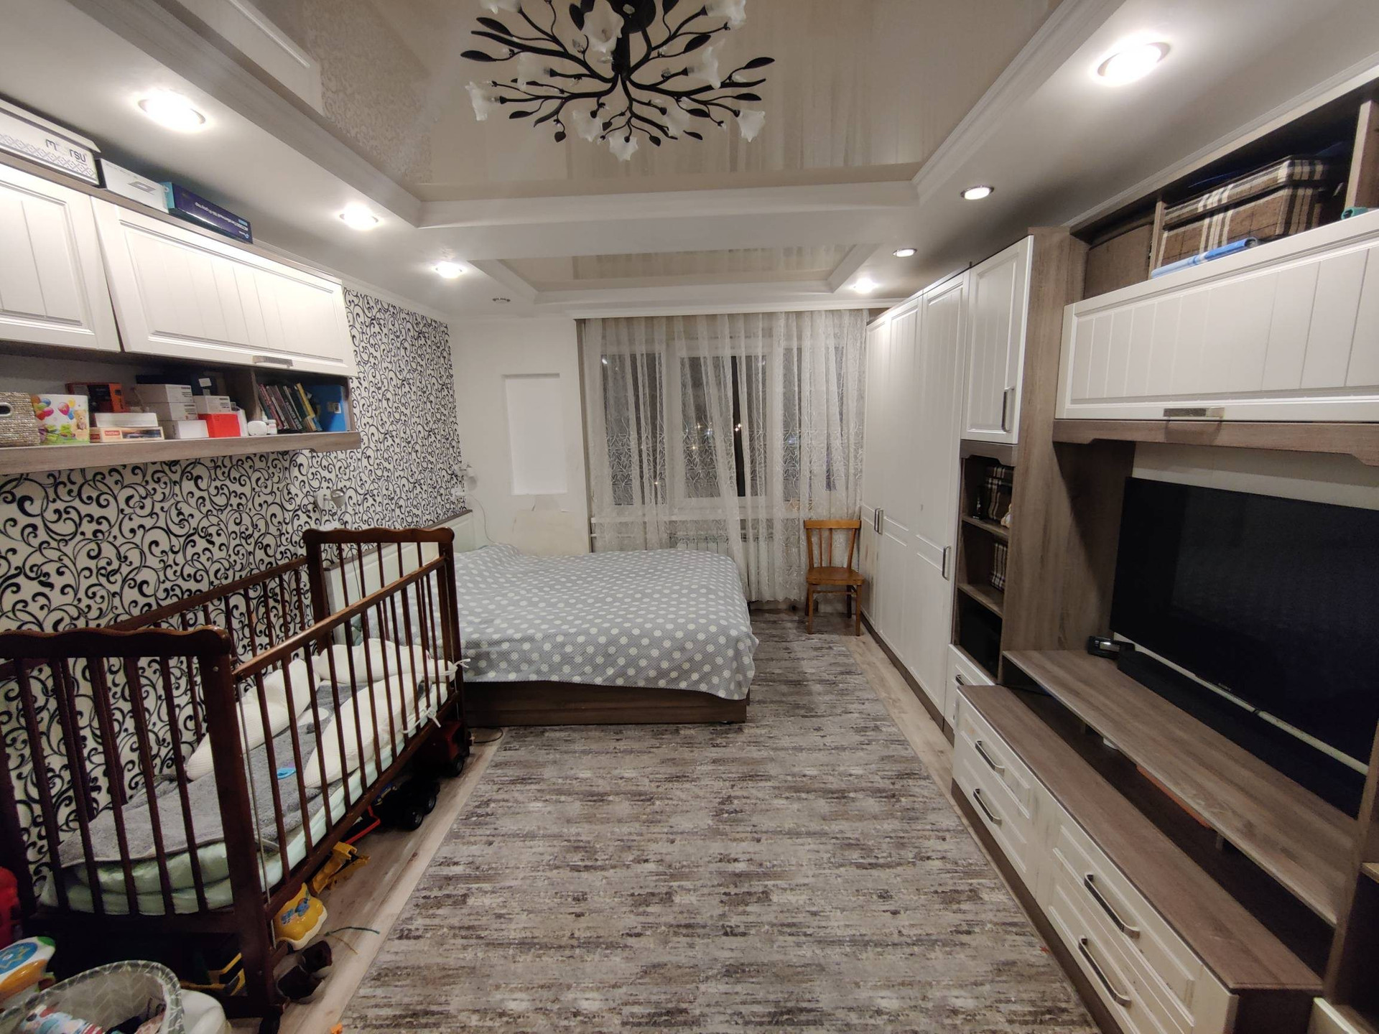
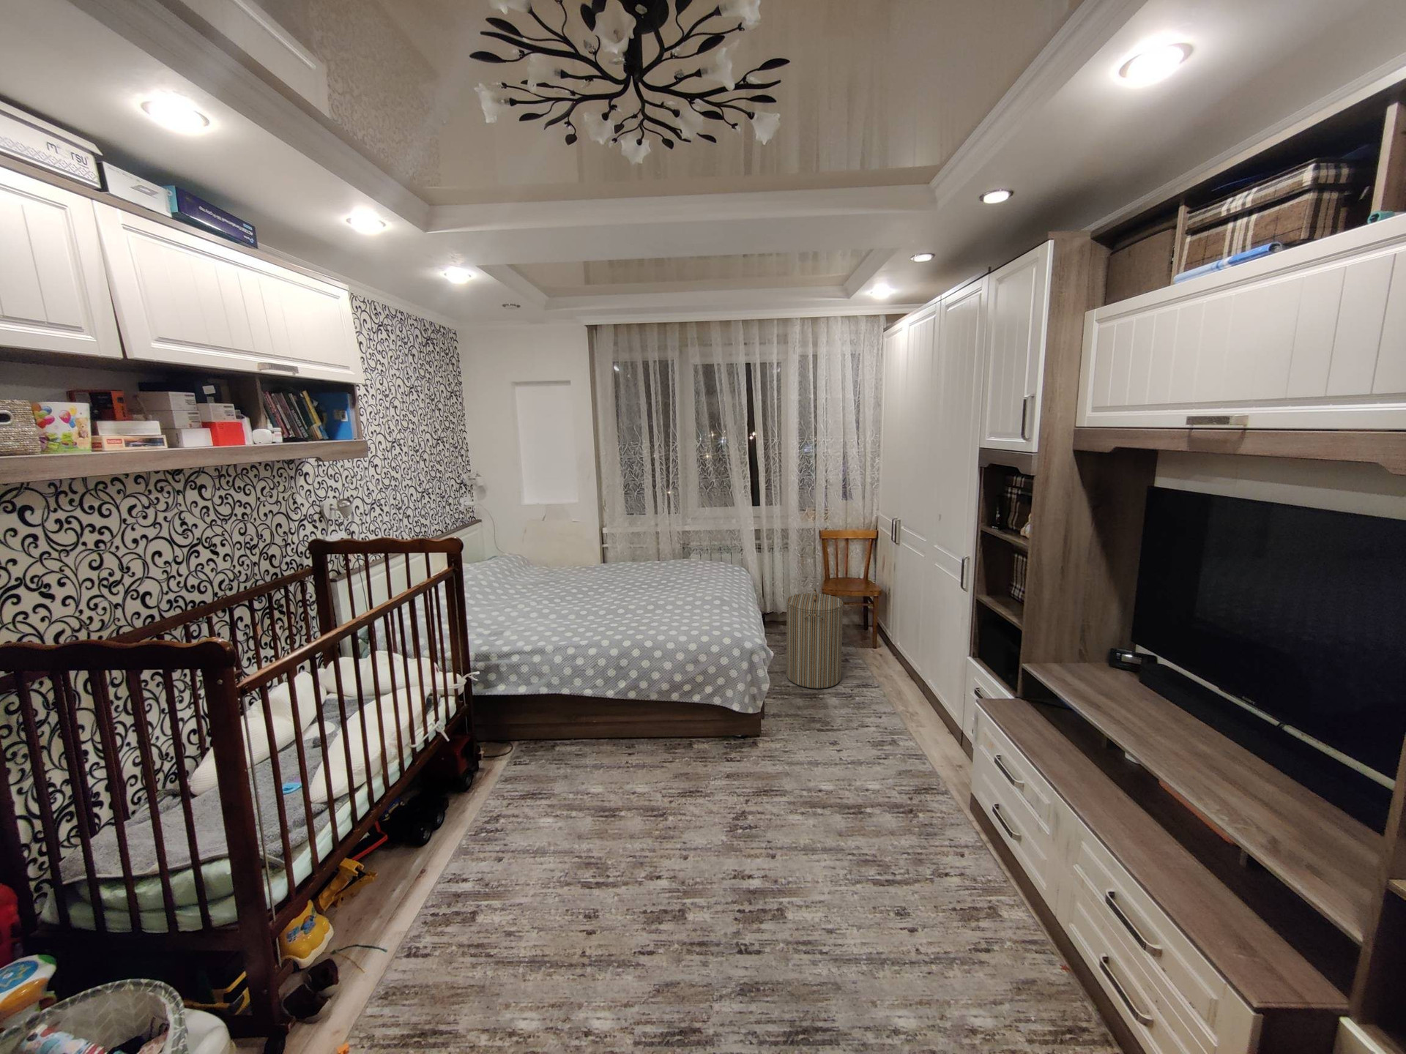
+ laundry hamper (814, 632)
